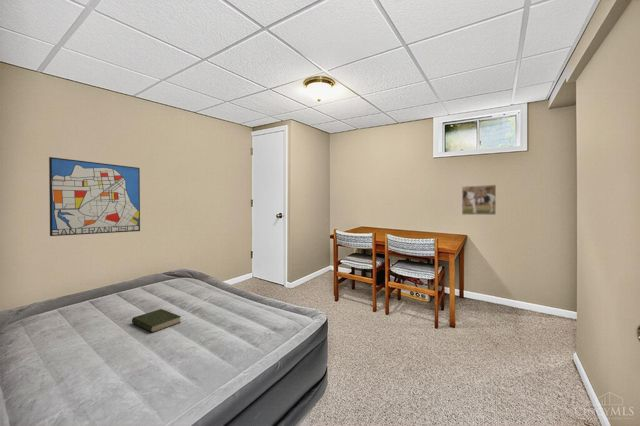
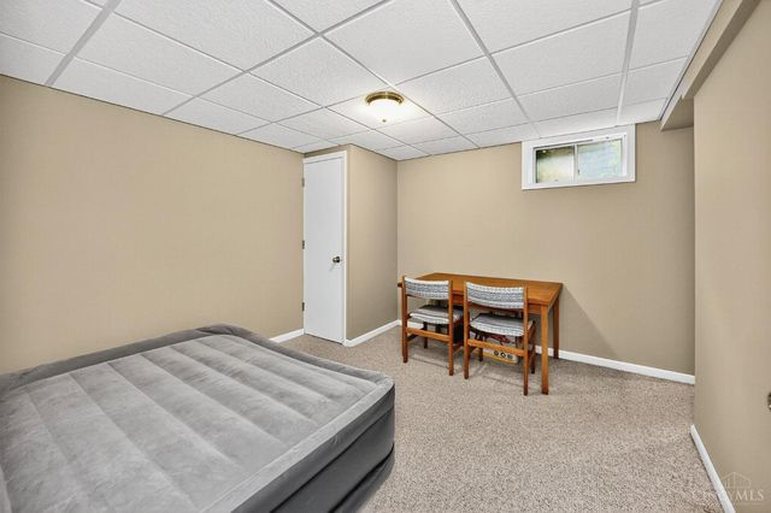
- book (156, 320)
- wall art (99, 198)
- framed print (478, 200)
